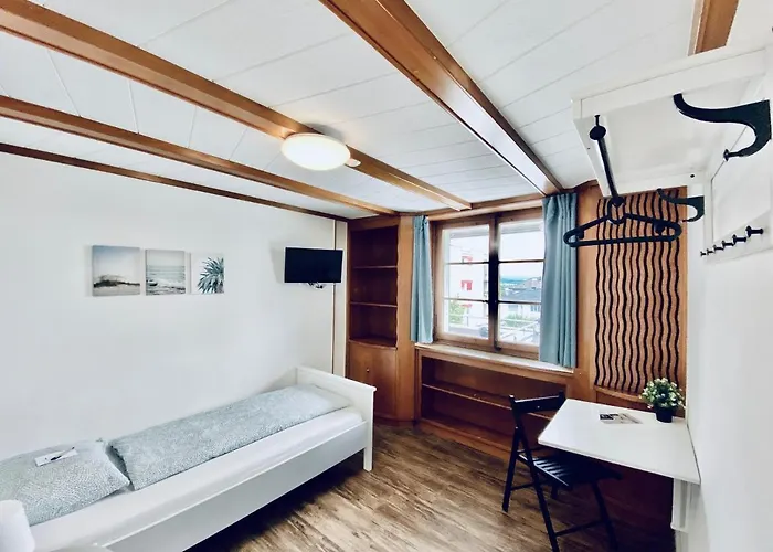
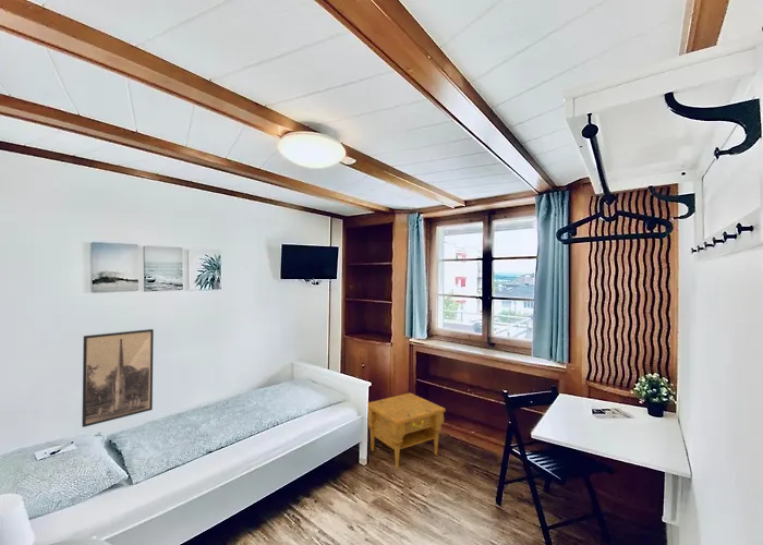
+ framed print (119, 375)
+ nightstand (403, 428)
